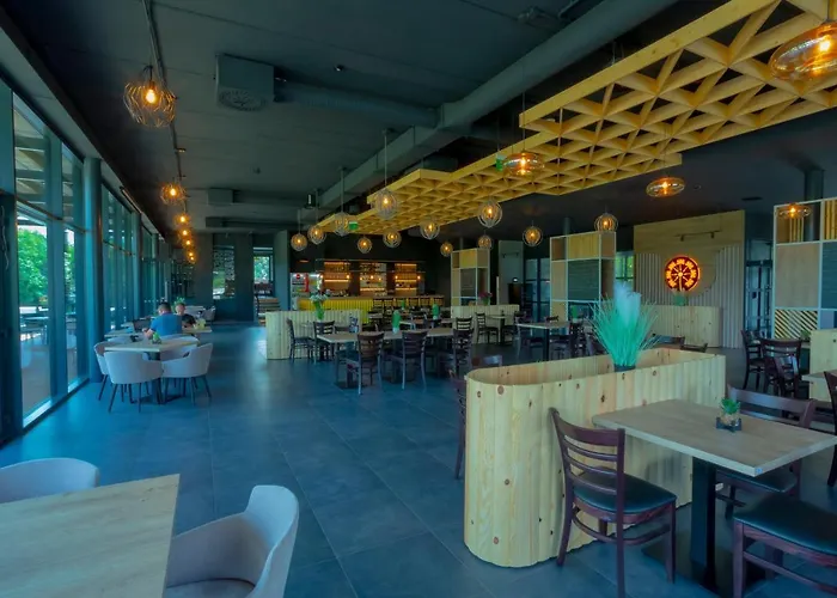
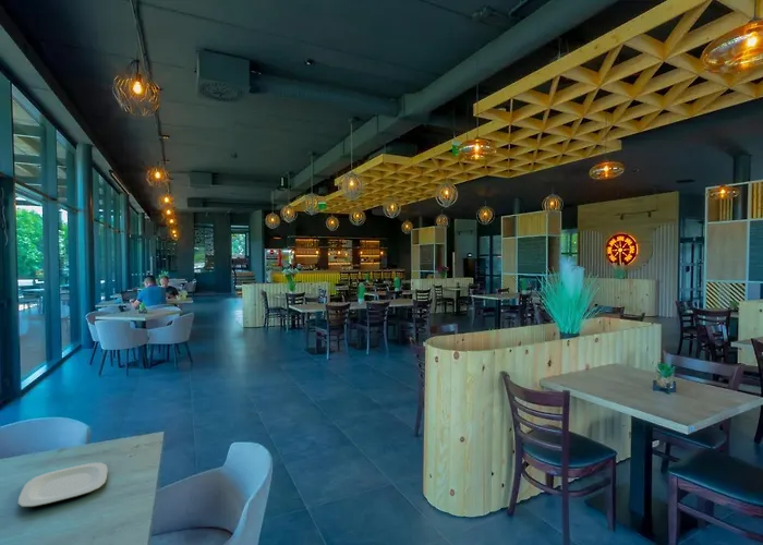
+ plate (65, 484)
